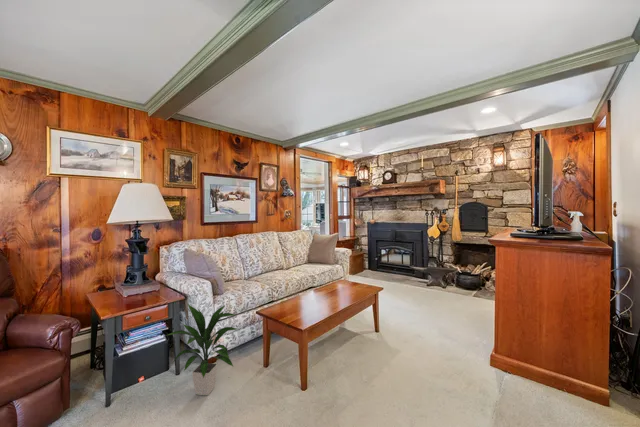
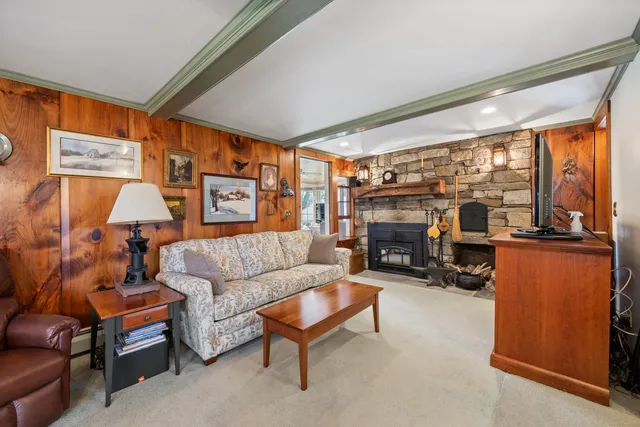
- indoor plant (208, 346)
